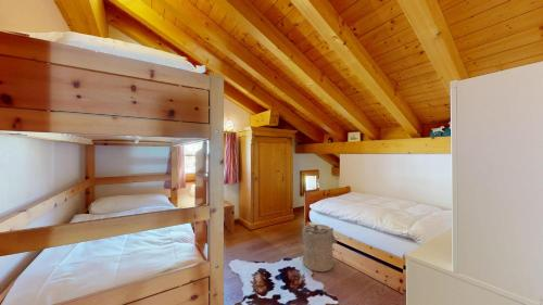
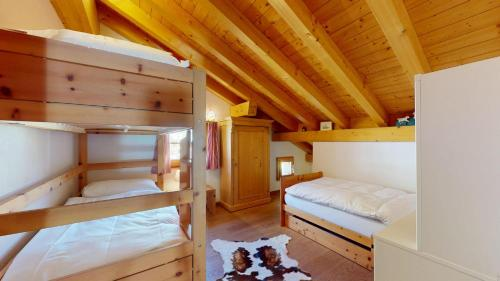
- laundry hamper (316, 243)
